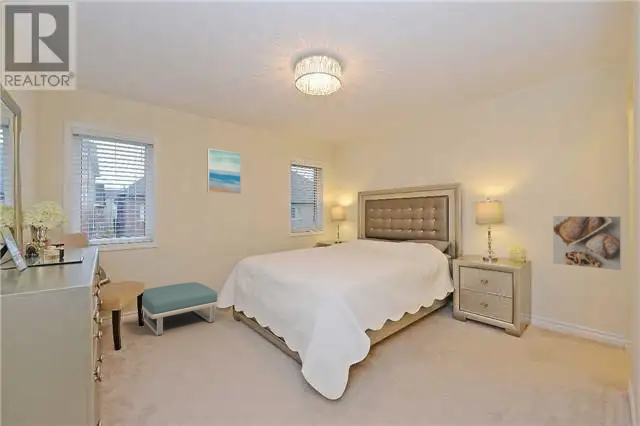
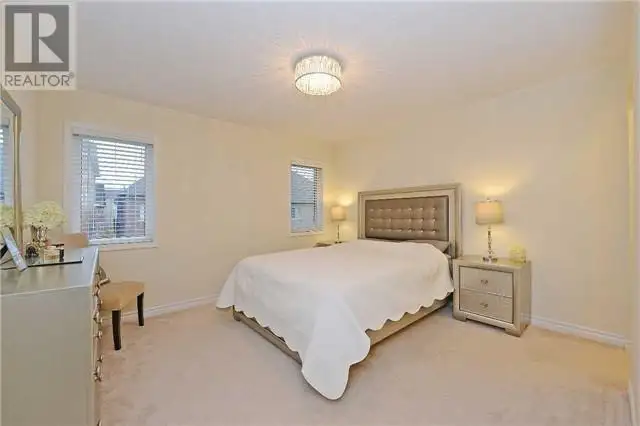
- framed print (585, 241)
- footstool (177, 303)
- wall art (224, 172)
